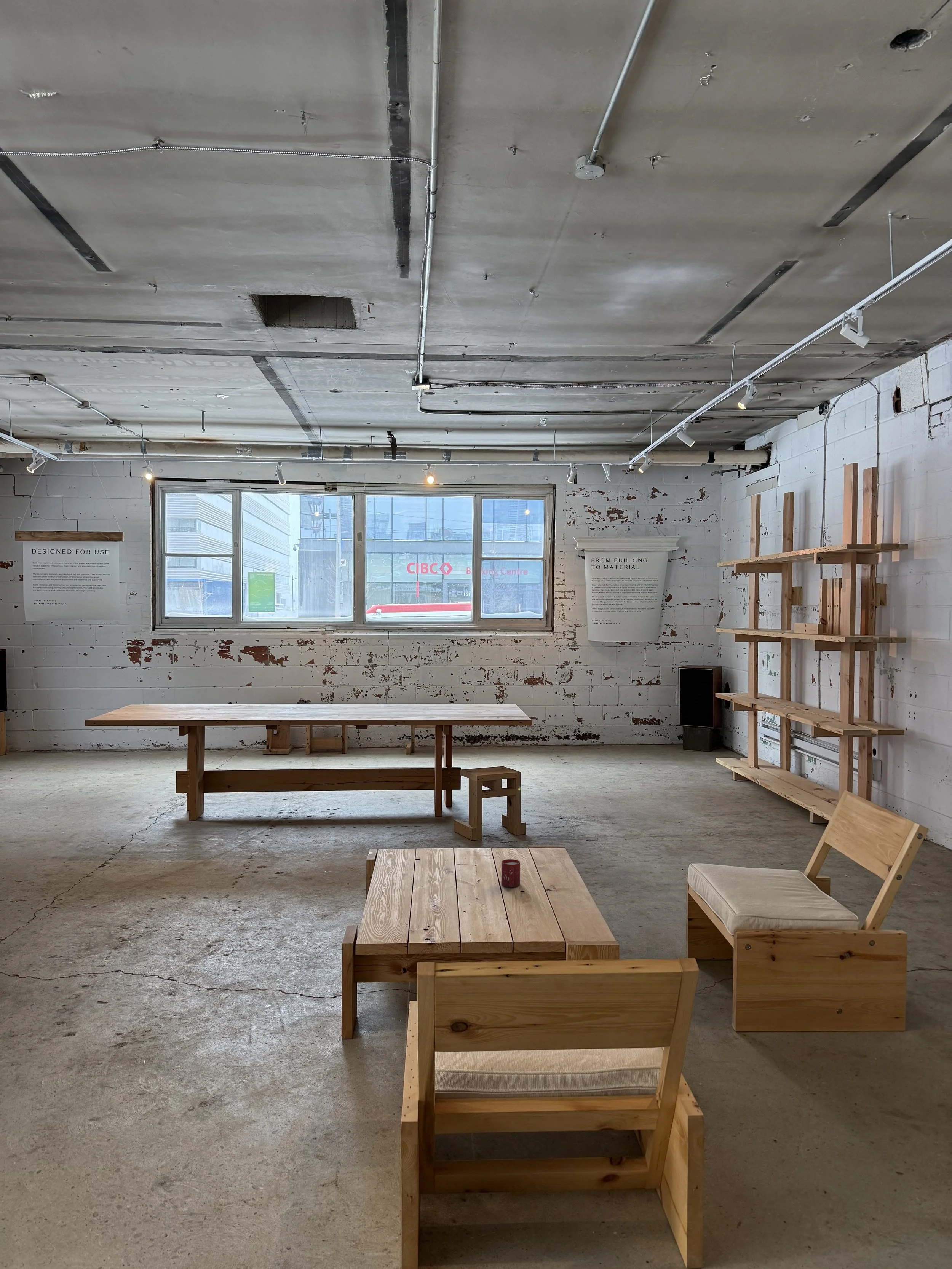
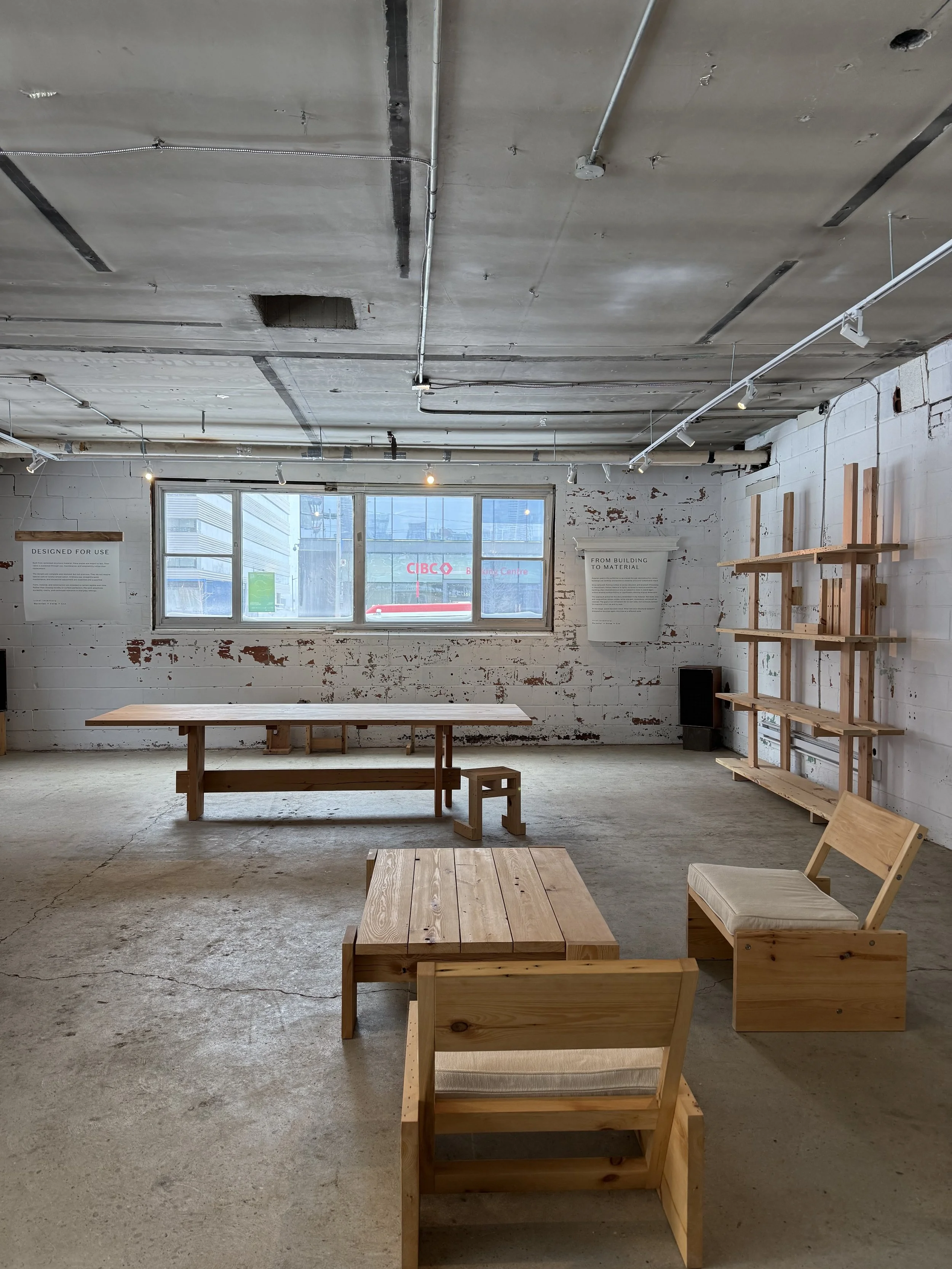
- cup (511, 874)
